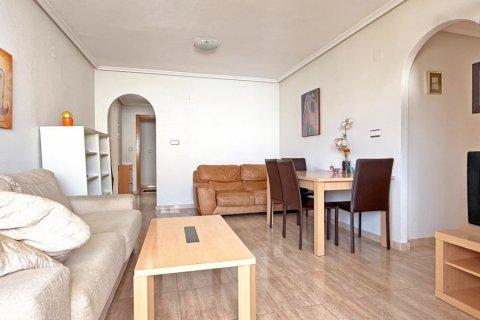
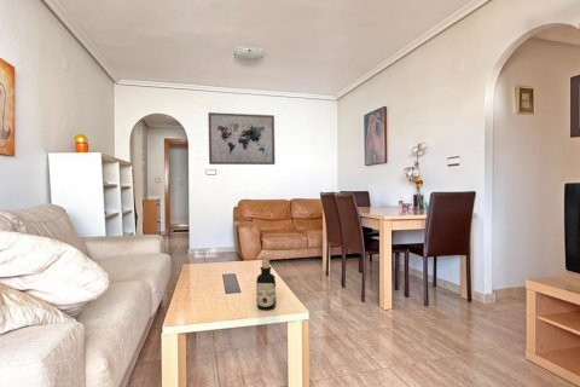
+ bottle (266, 283)
+ wall art (242, 139)
